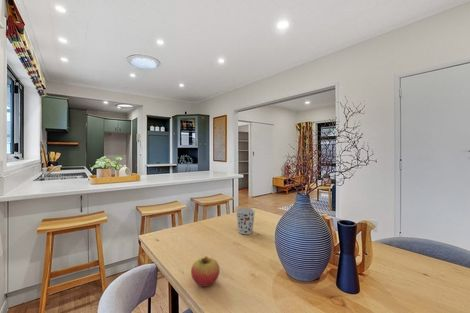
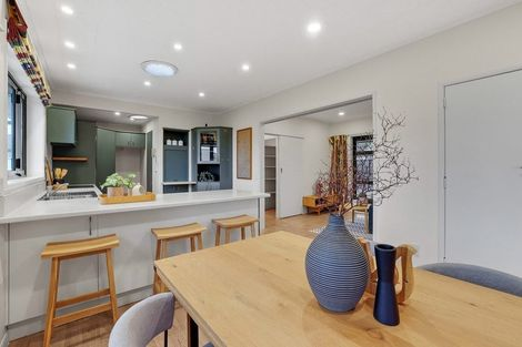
- cup (245, 221)
- fruit (205, 268)
